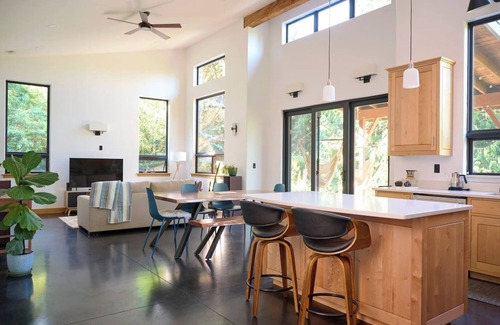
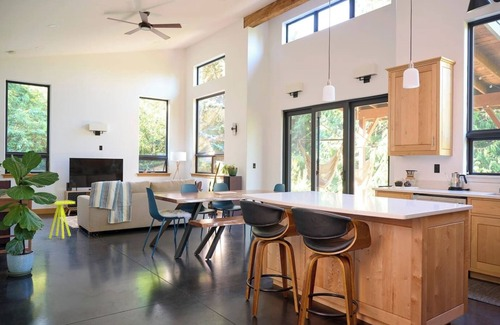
+ side table (61, 219)
